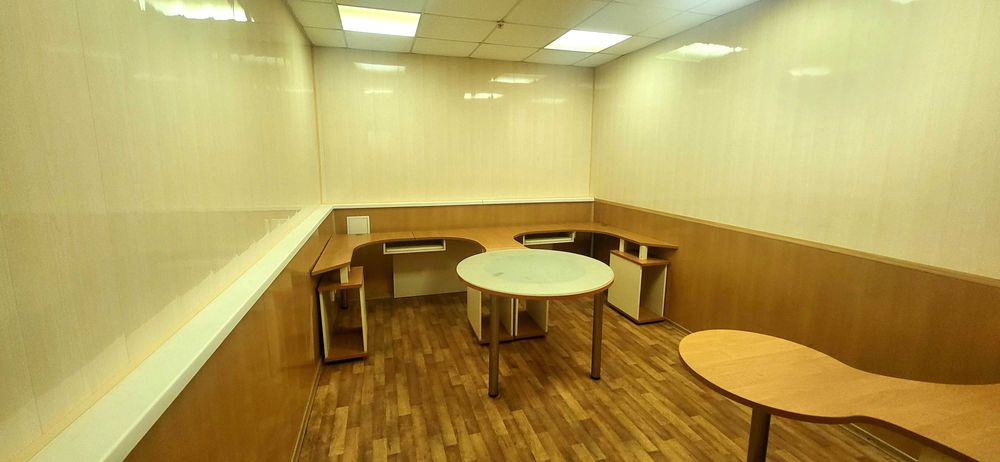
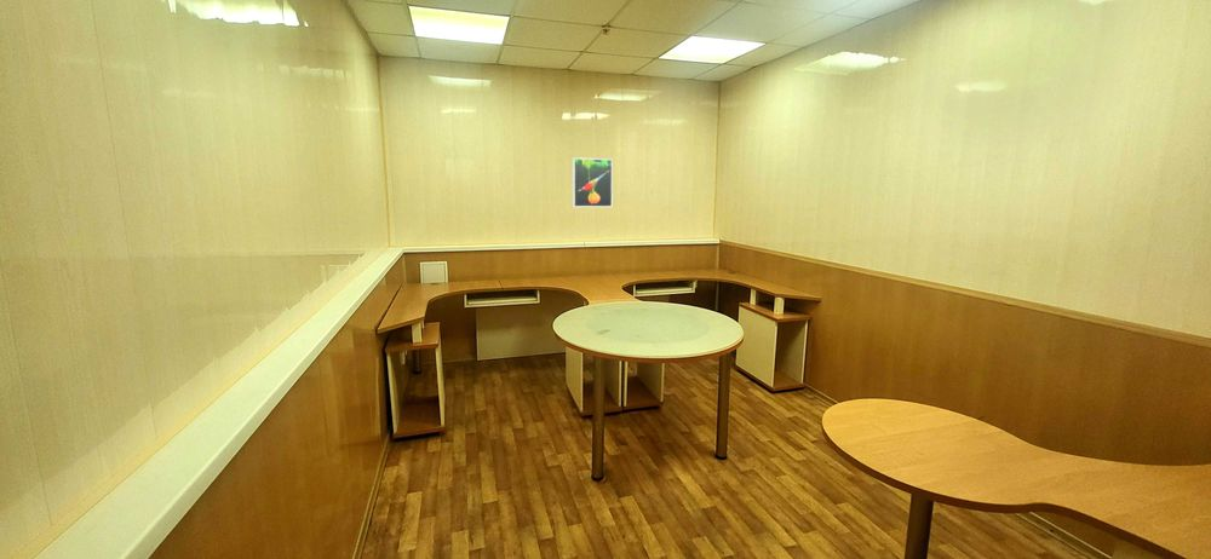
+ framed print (592, 183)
